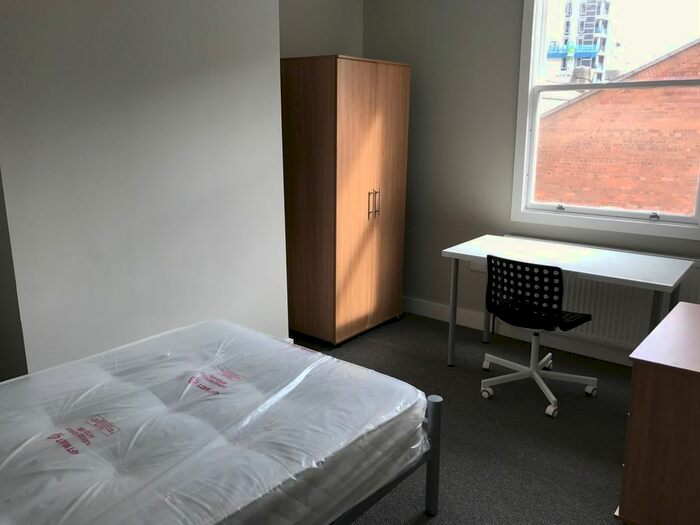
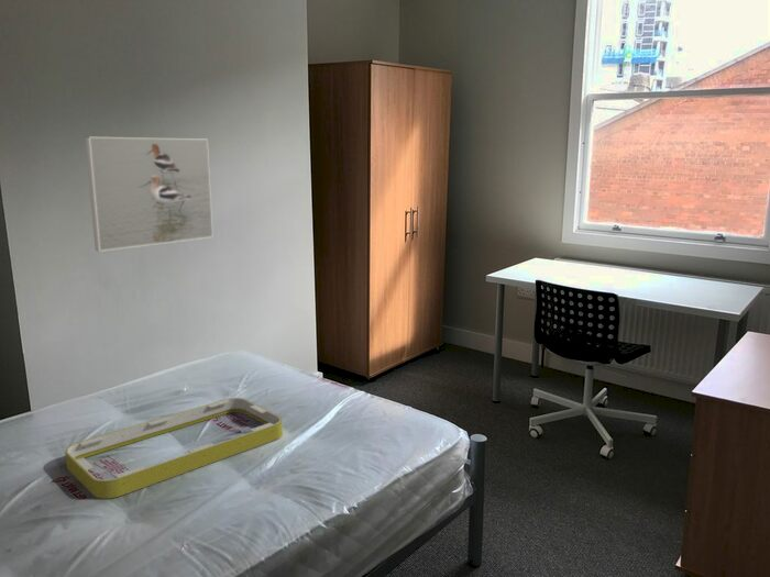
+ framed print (154, 191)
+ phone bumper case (175, 429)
